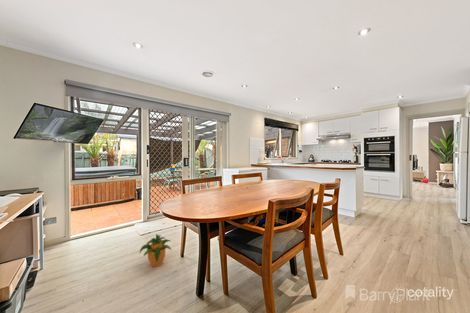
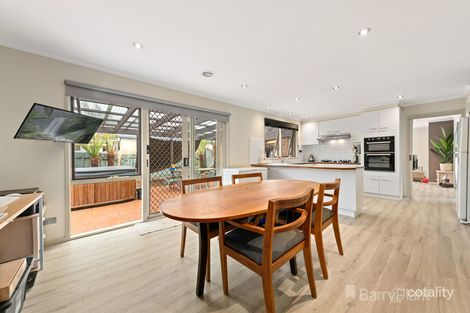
- potted plant (158, 248)
